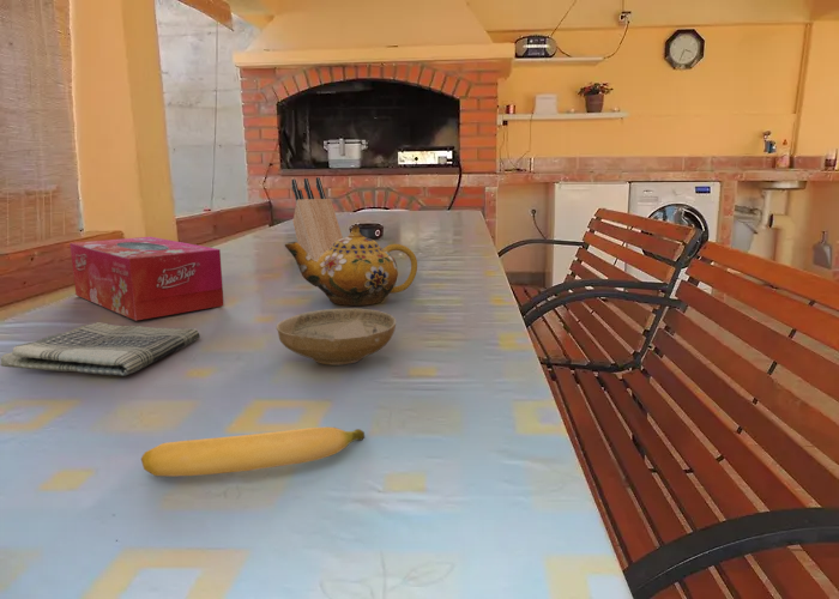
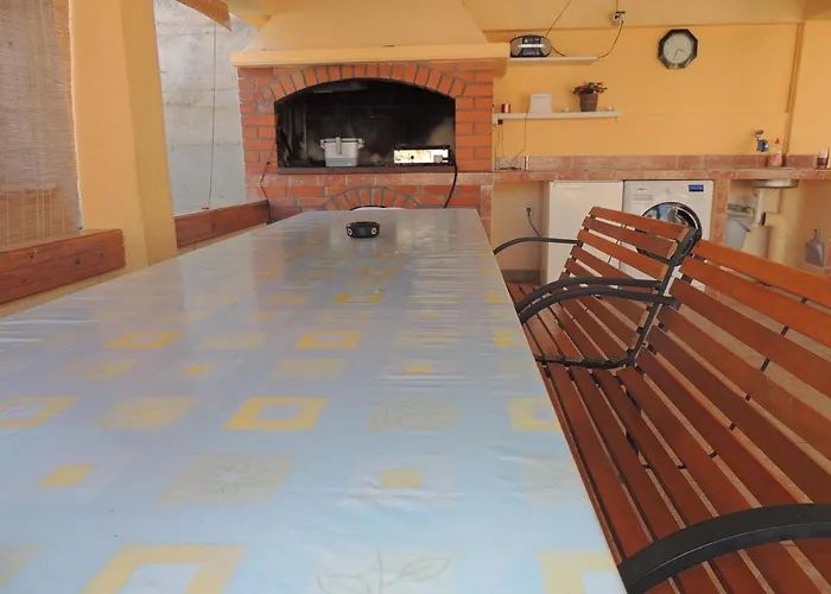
- banana (256, 443)
- dish towel (105, 343)
- tissue box (144, 273)
- ceramic bowl (337, 339)
- teapot (354, 262)
- knife block (318, 220)
